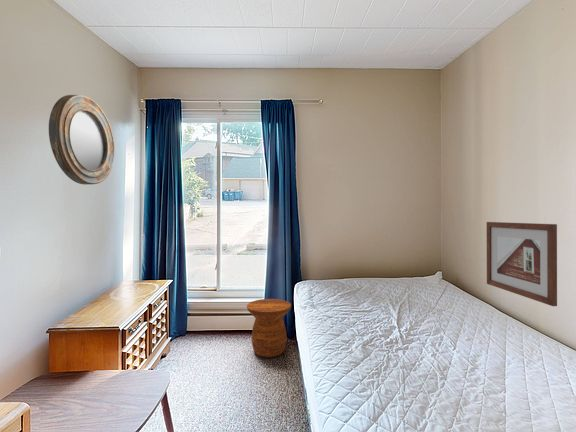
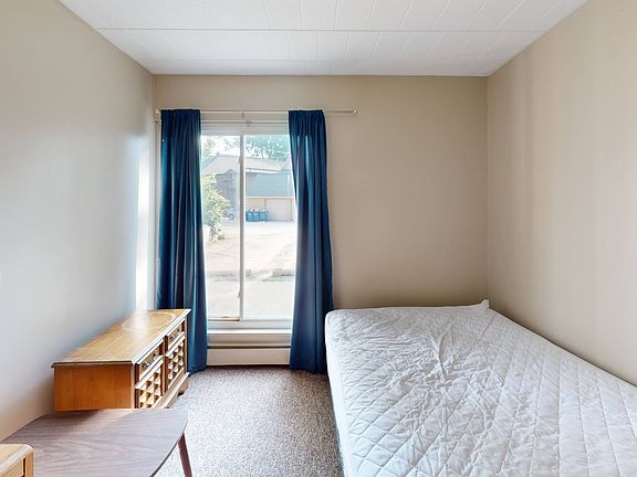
- home mirror (86, 141)
- side table (269, 327)
- picture frame (516, 258)
